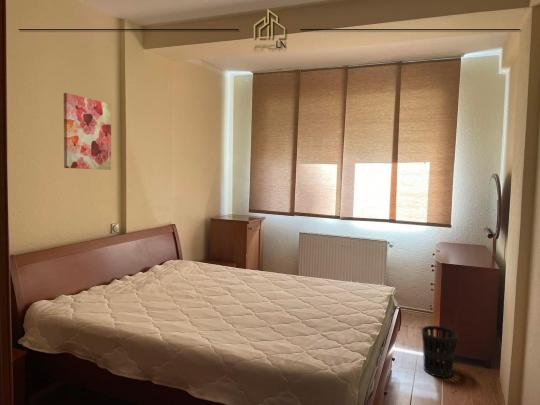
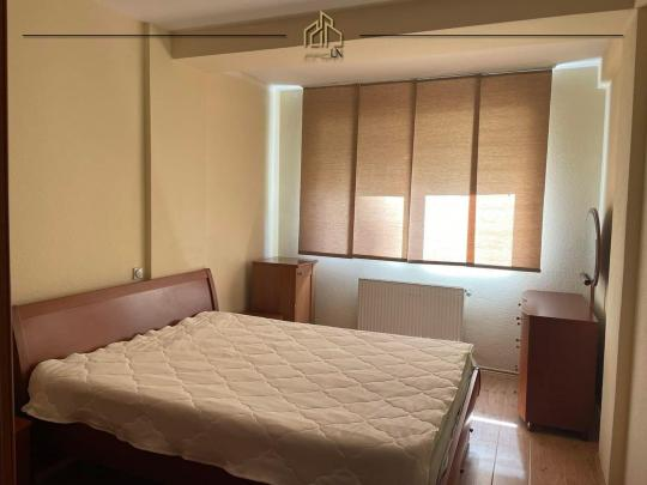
- wastebasket (439, 351)
- wall art (89, 134)
